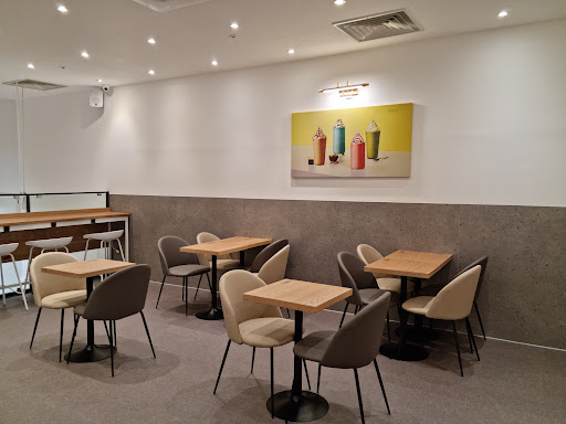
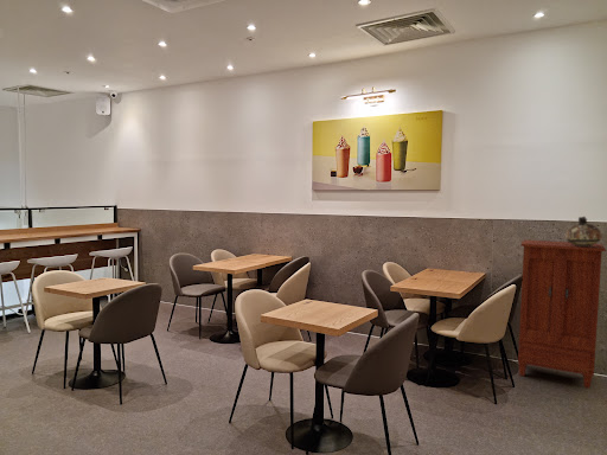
+ ceramic vessel (583, 231)
+ cabinet (557, 310)
